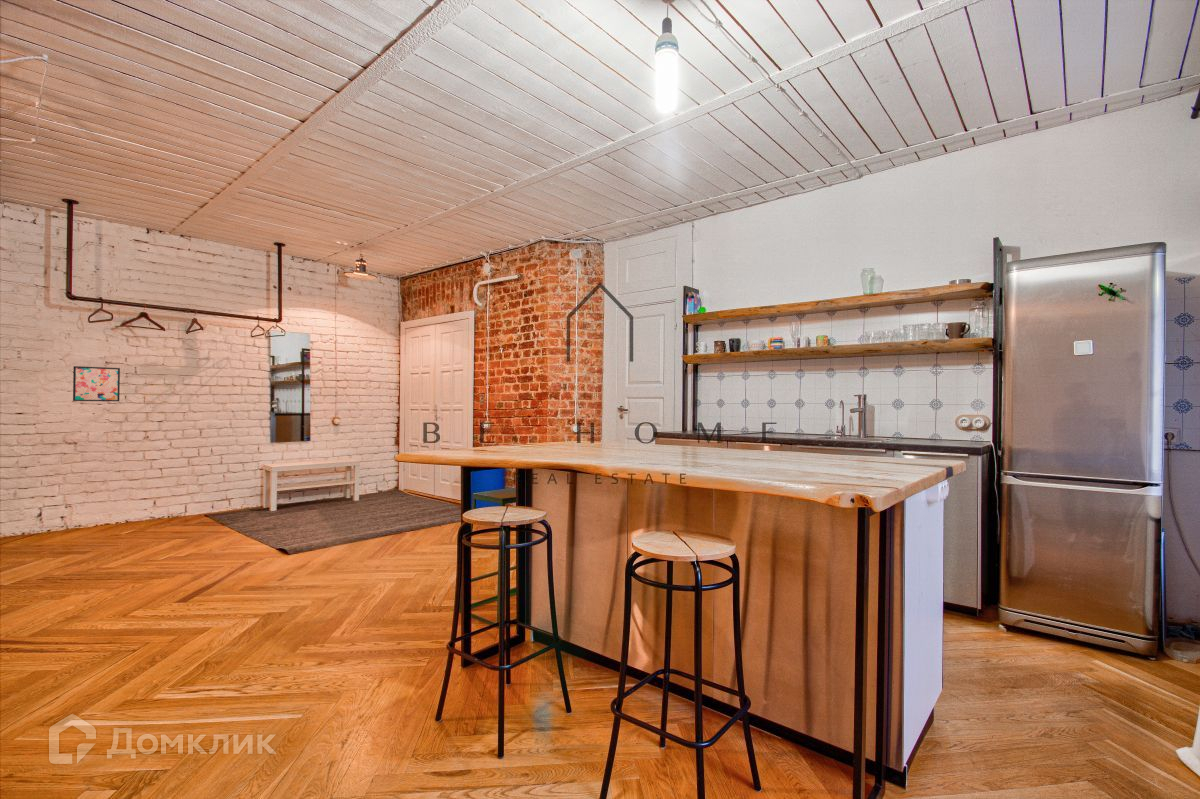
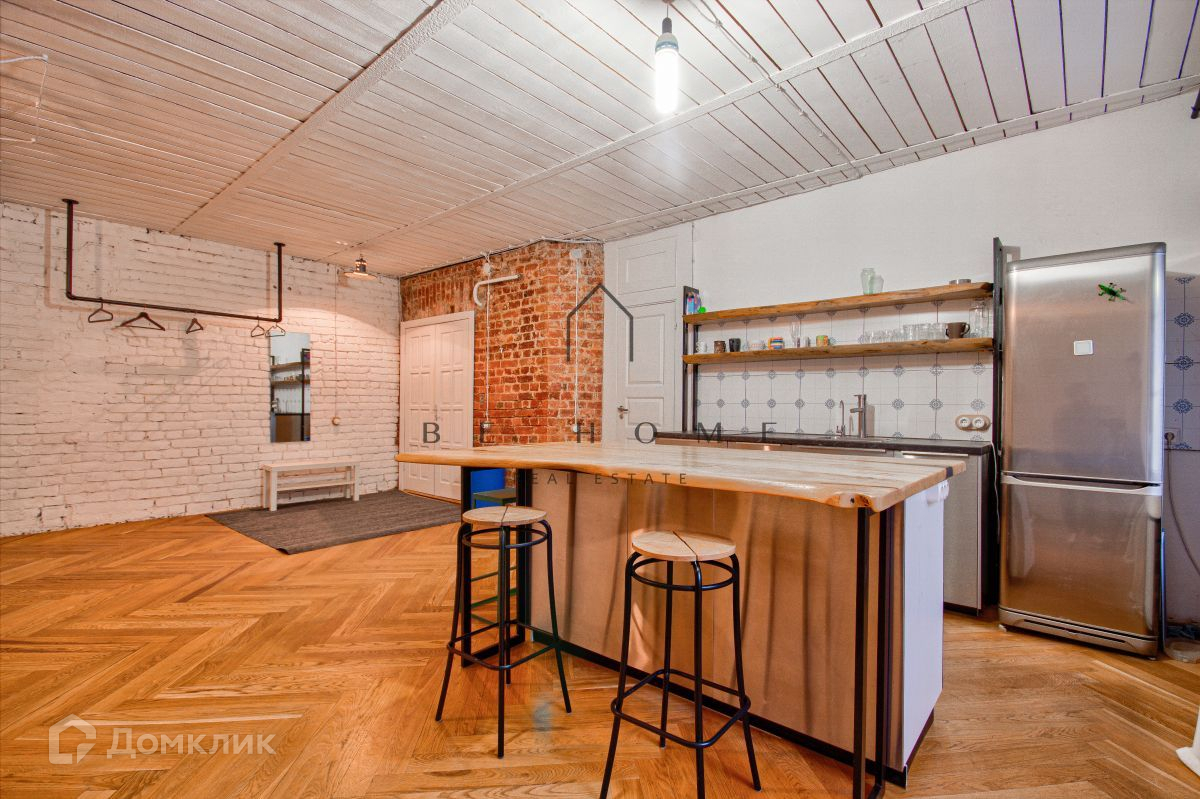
- wall art (96, 384)
